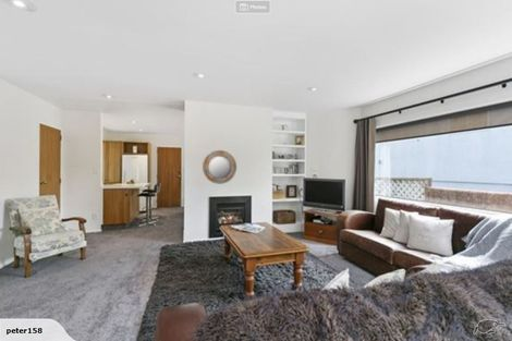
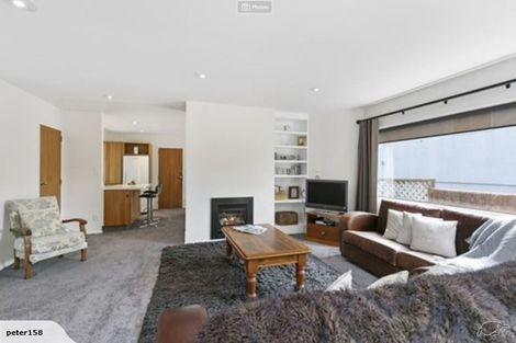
- home mirror (219, 167)
